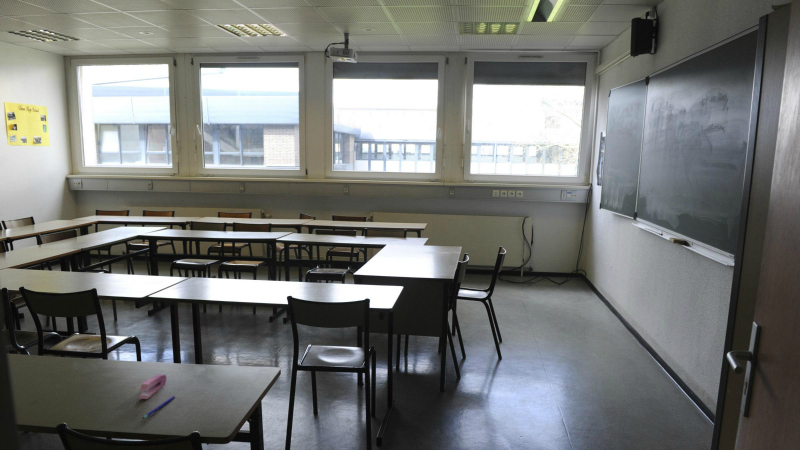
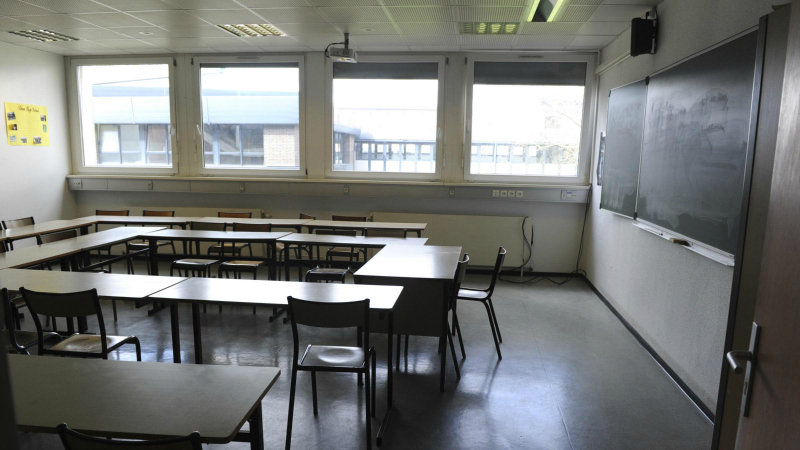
- pen (159, 407)
- stapler (153, 384)
